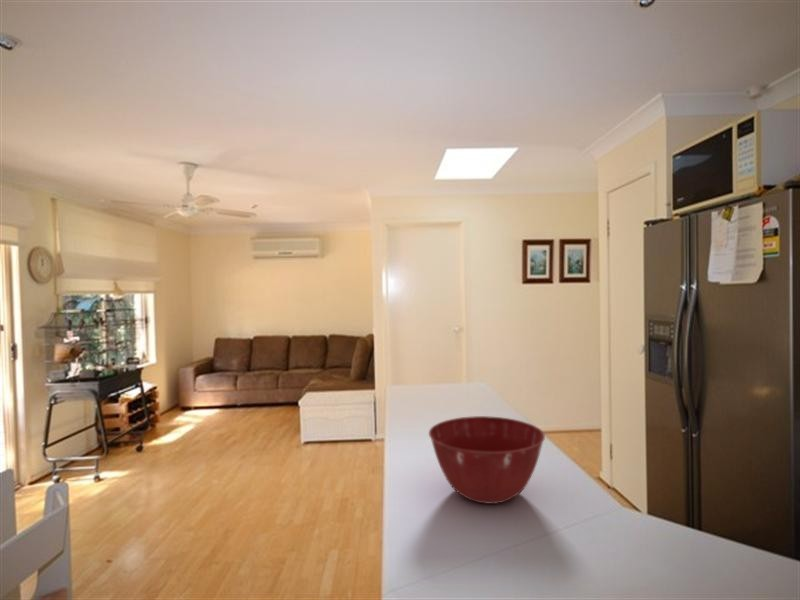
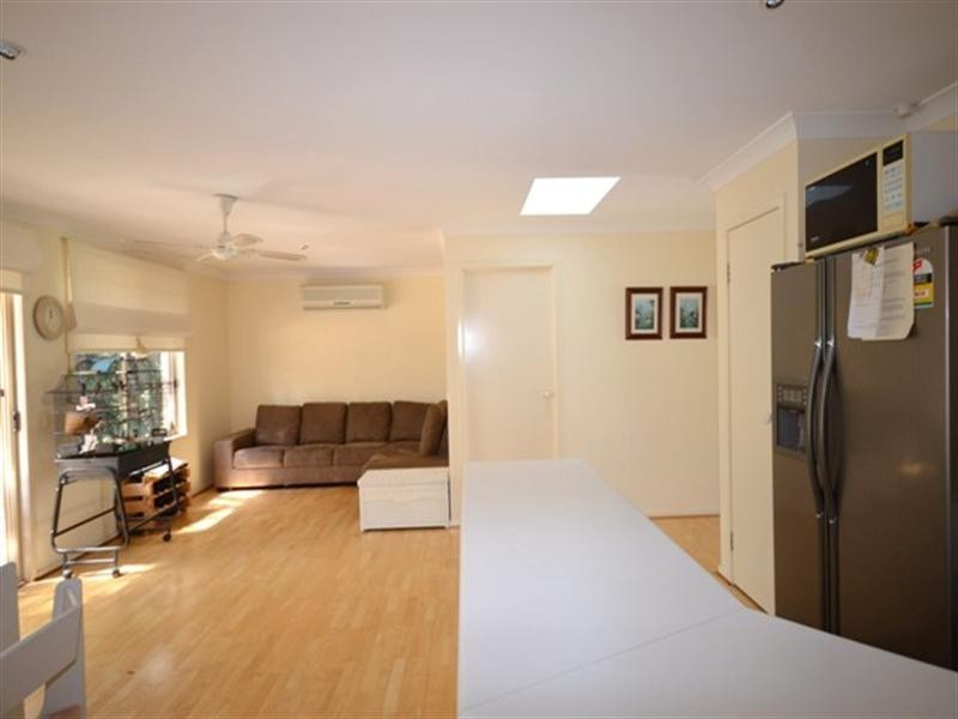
- mixing bowl (485, 461)
